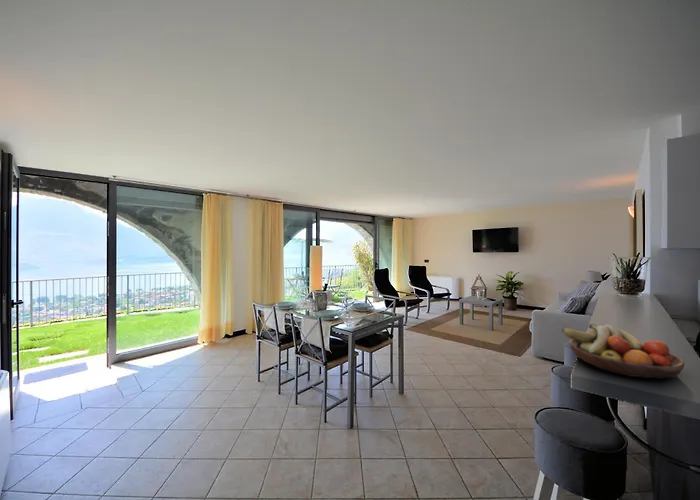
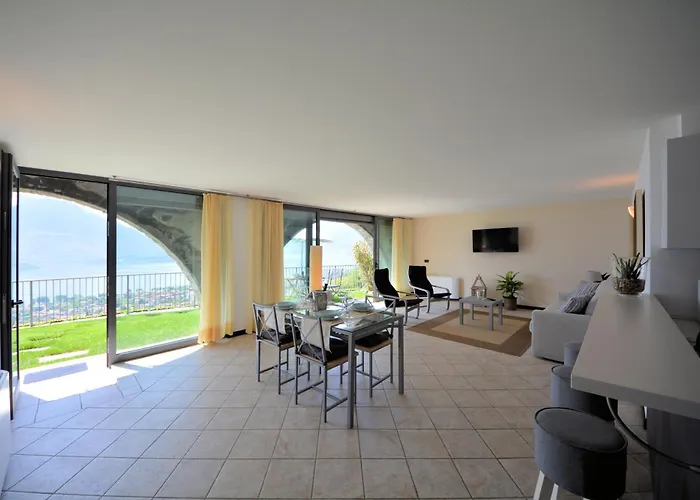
- fruit bowl (620, 346)
